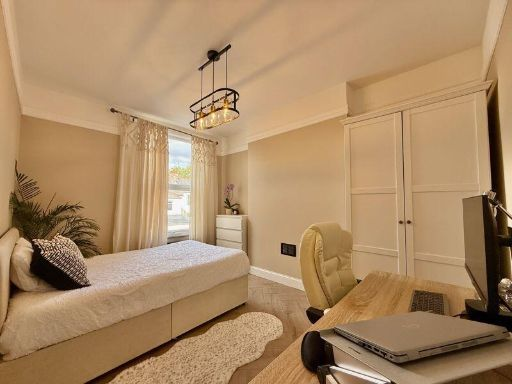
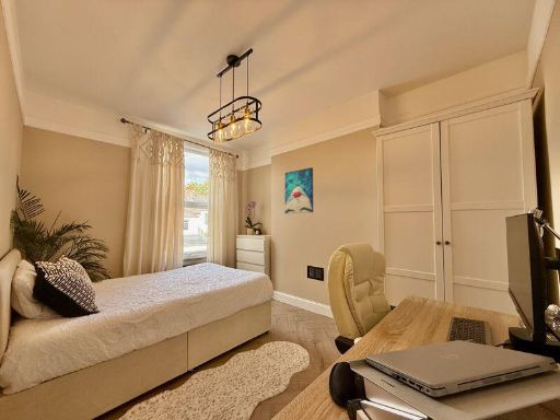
+ wall art (298, 191)
